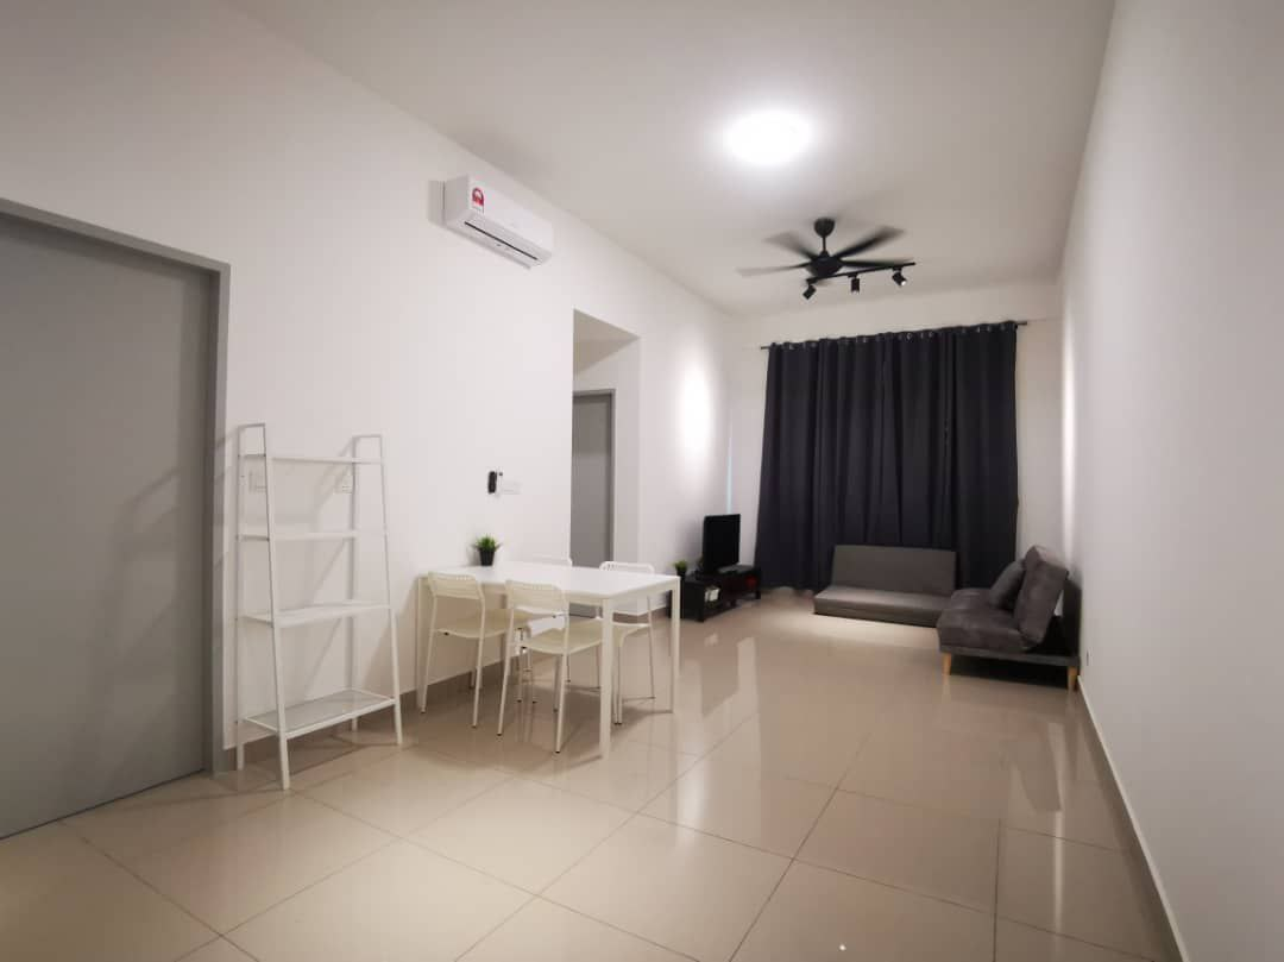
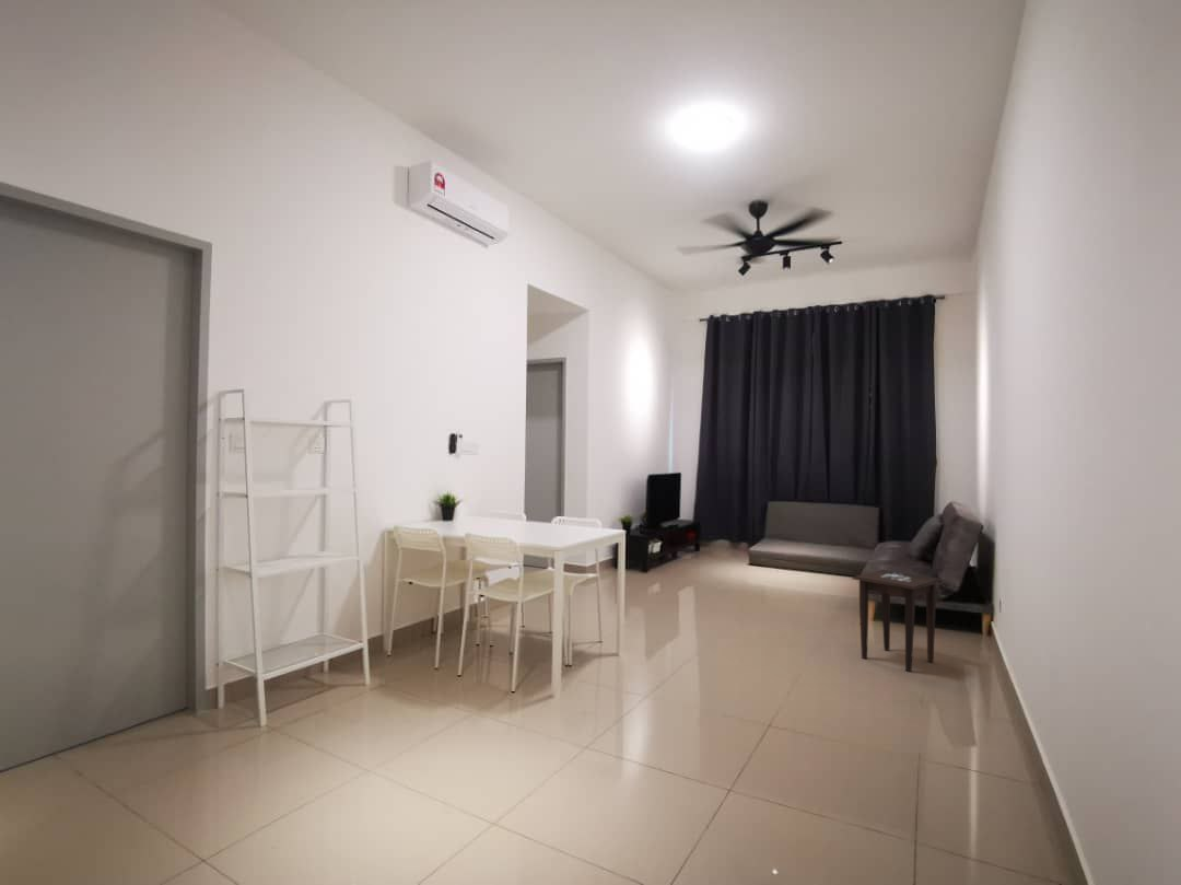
+ side table (889, 617)
